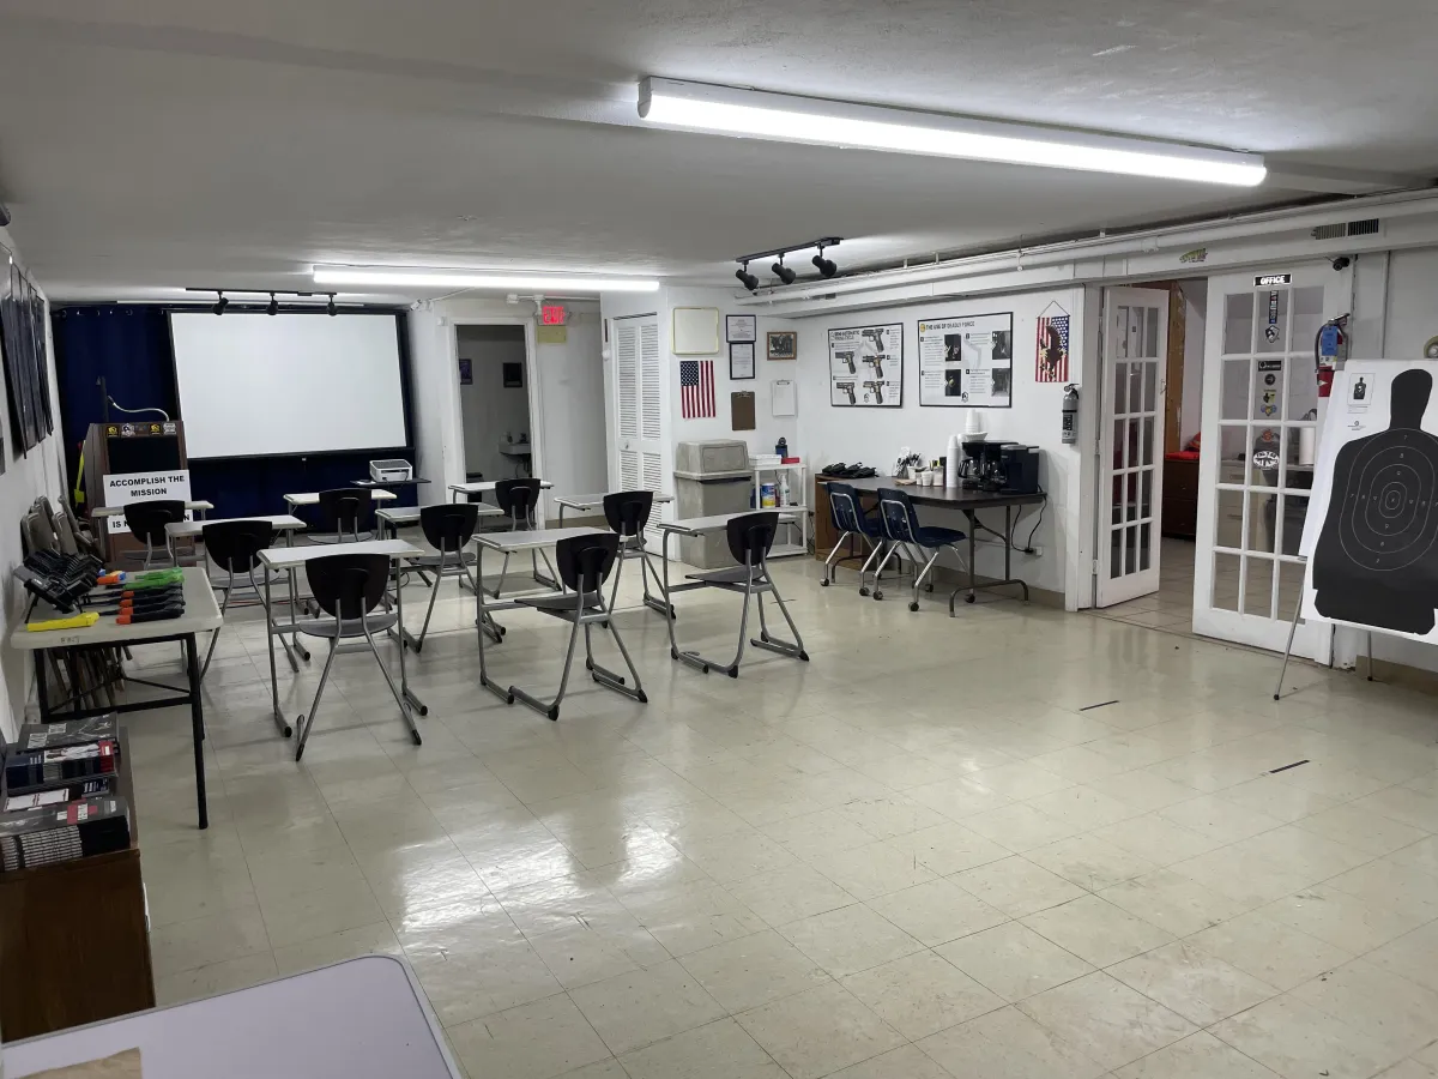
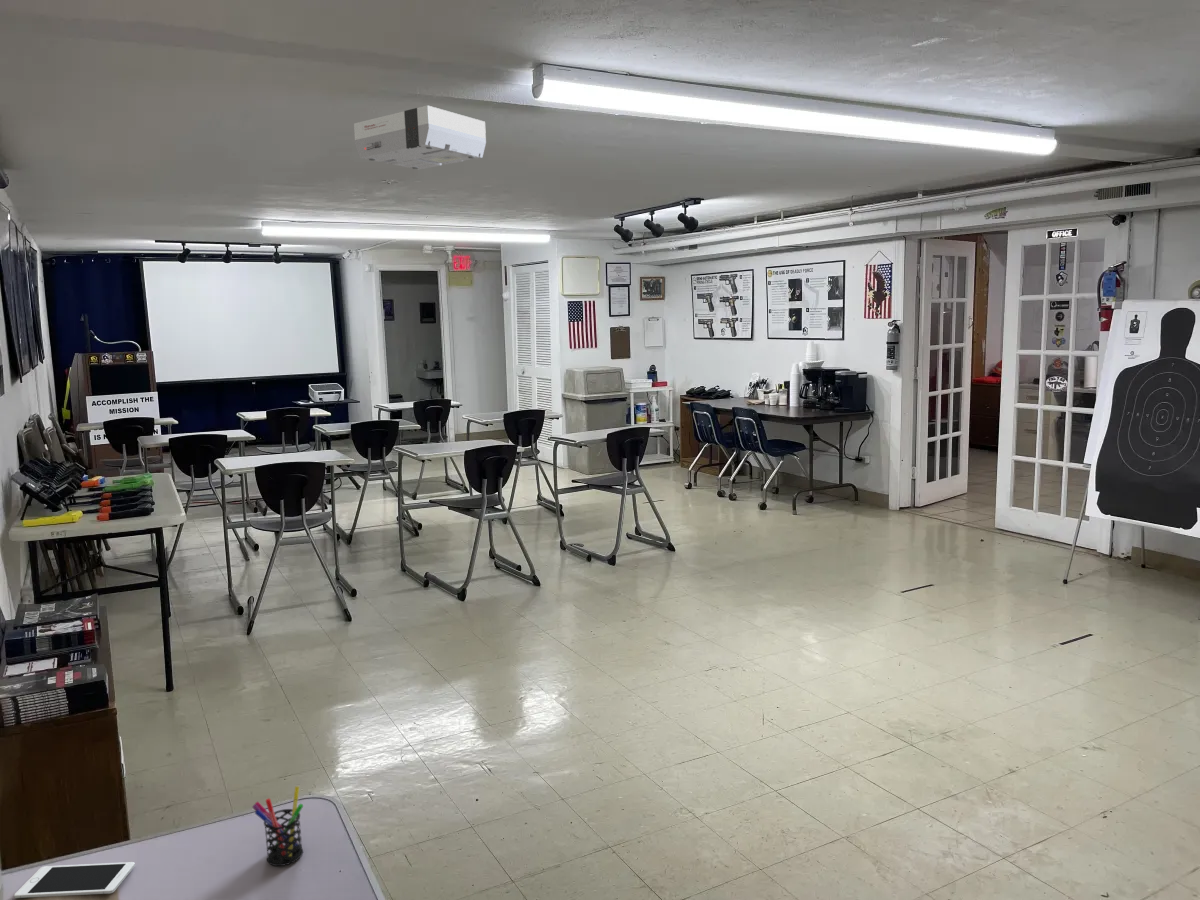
+ pen holder (284, 825)
+ projector (420, 140)
+ cell phone (76, 879)
